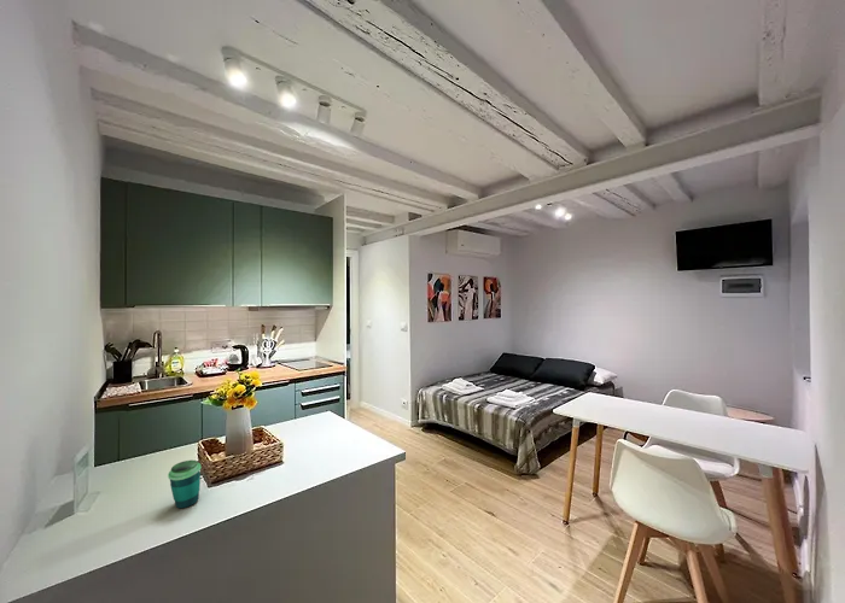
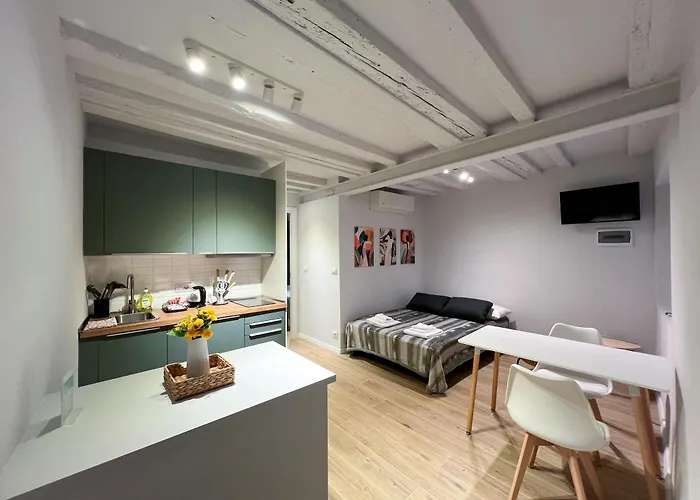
- cup (185, 484)
